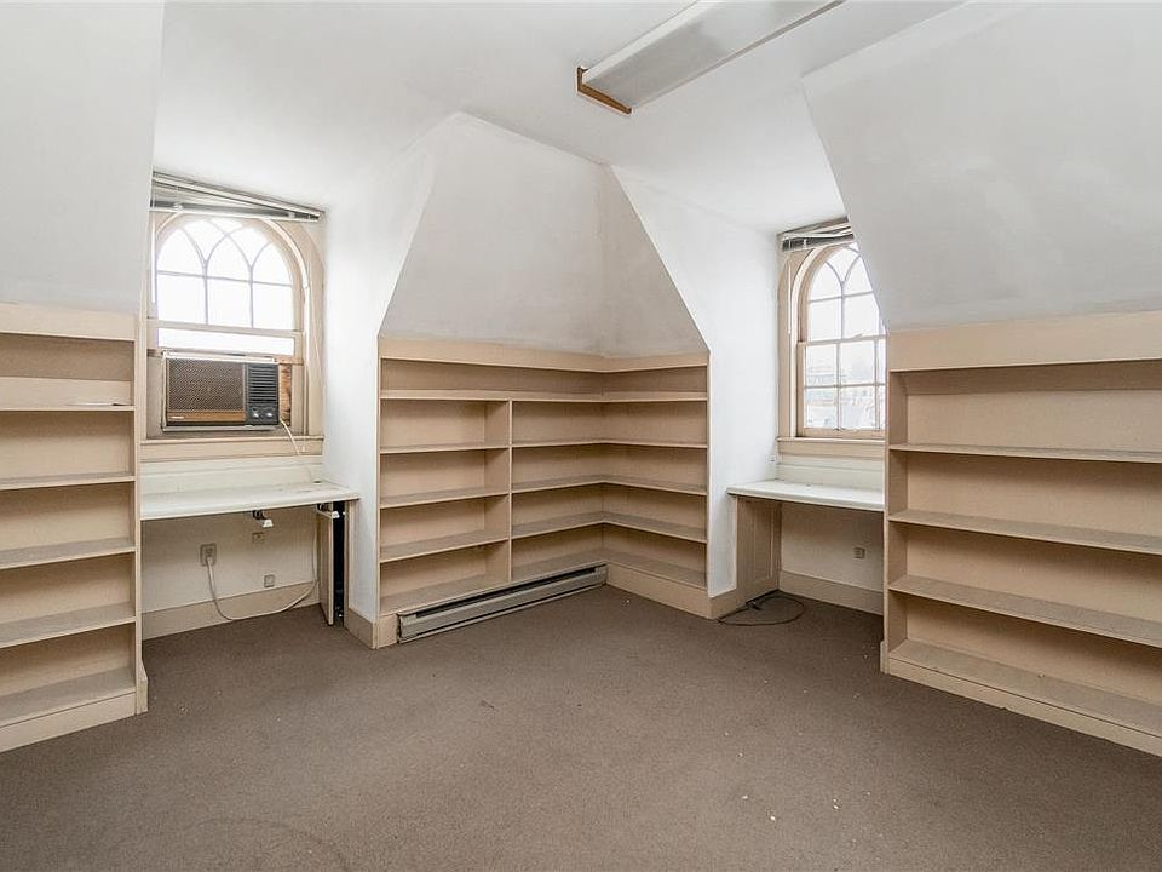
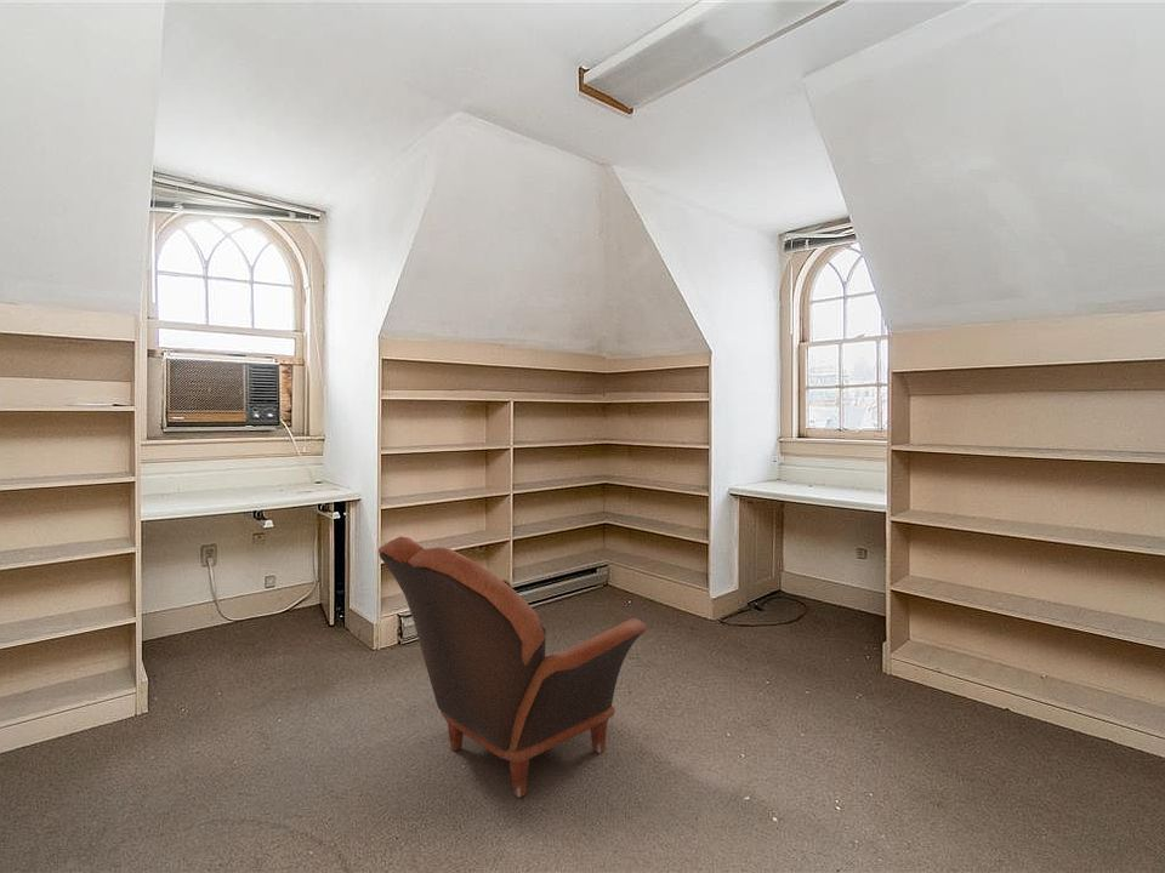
+ armchair (499, 646)
